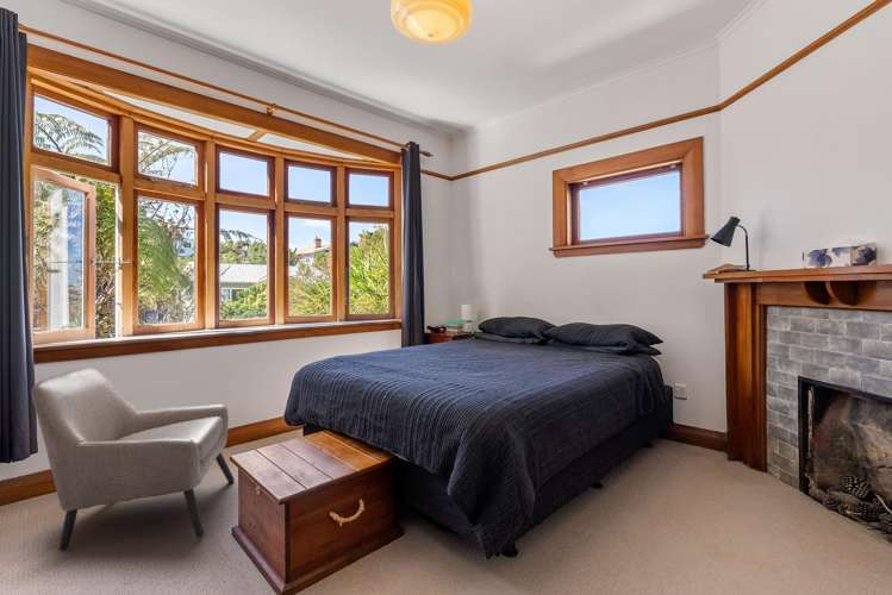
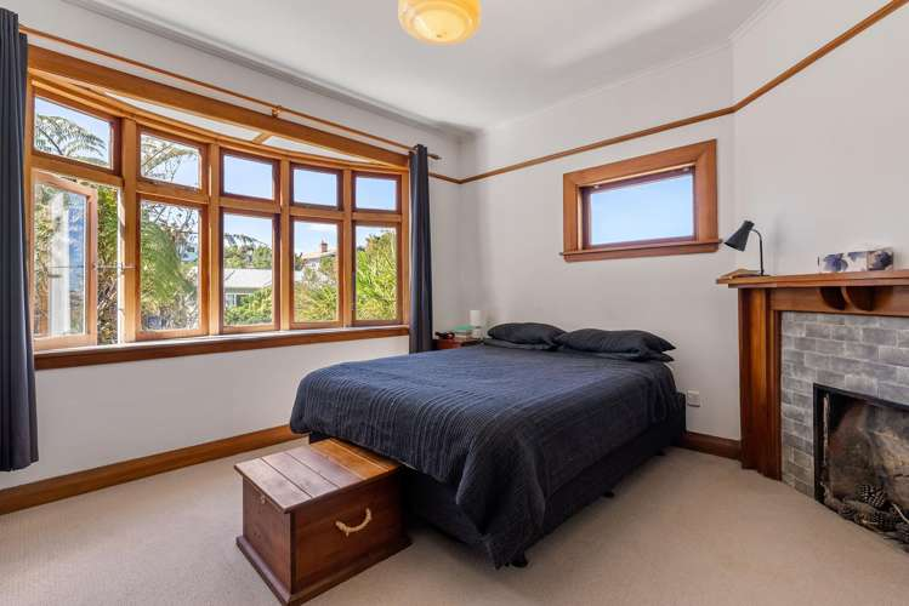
- armchair (149, 439)
